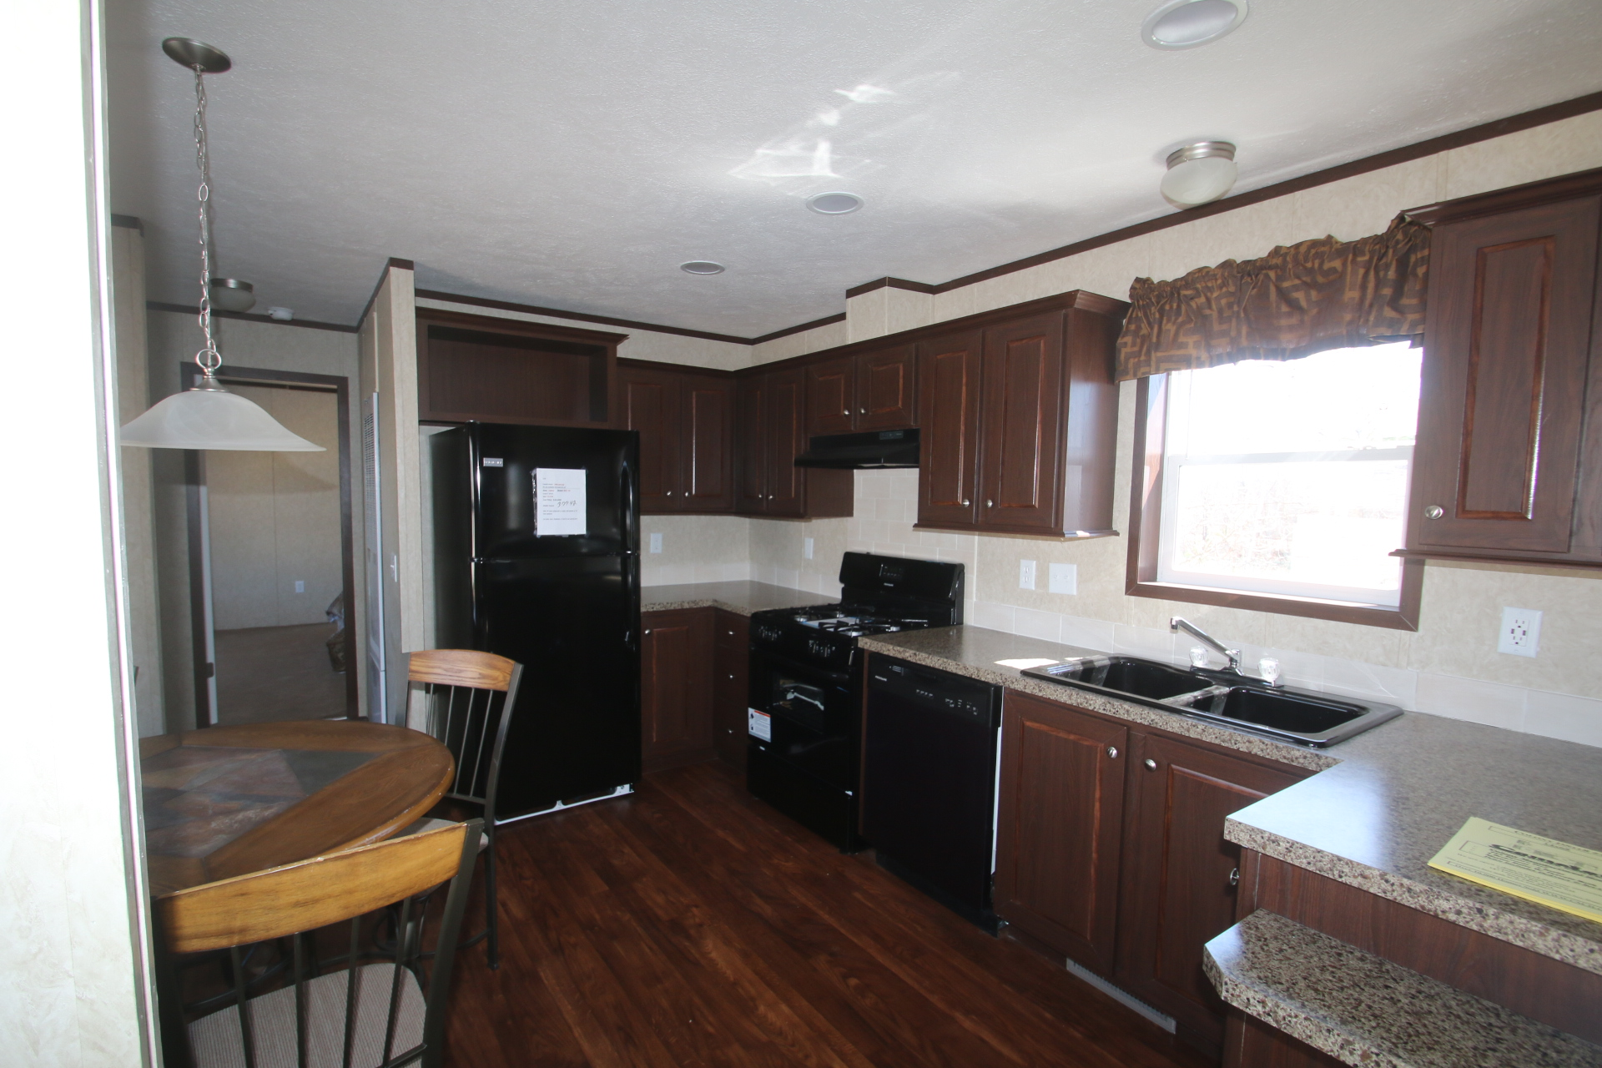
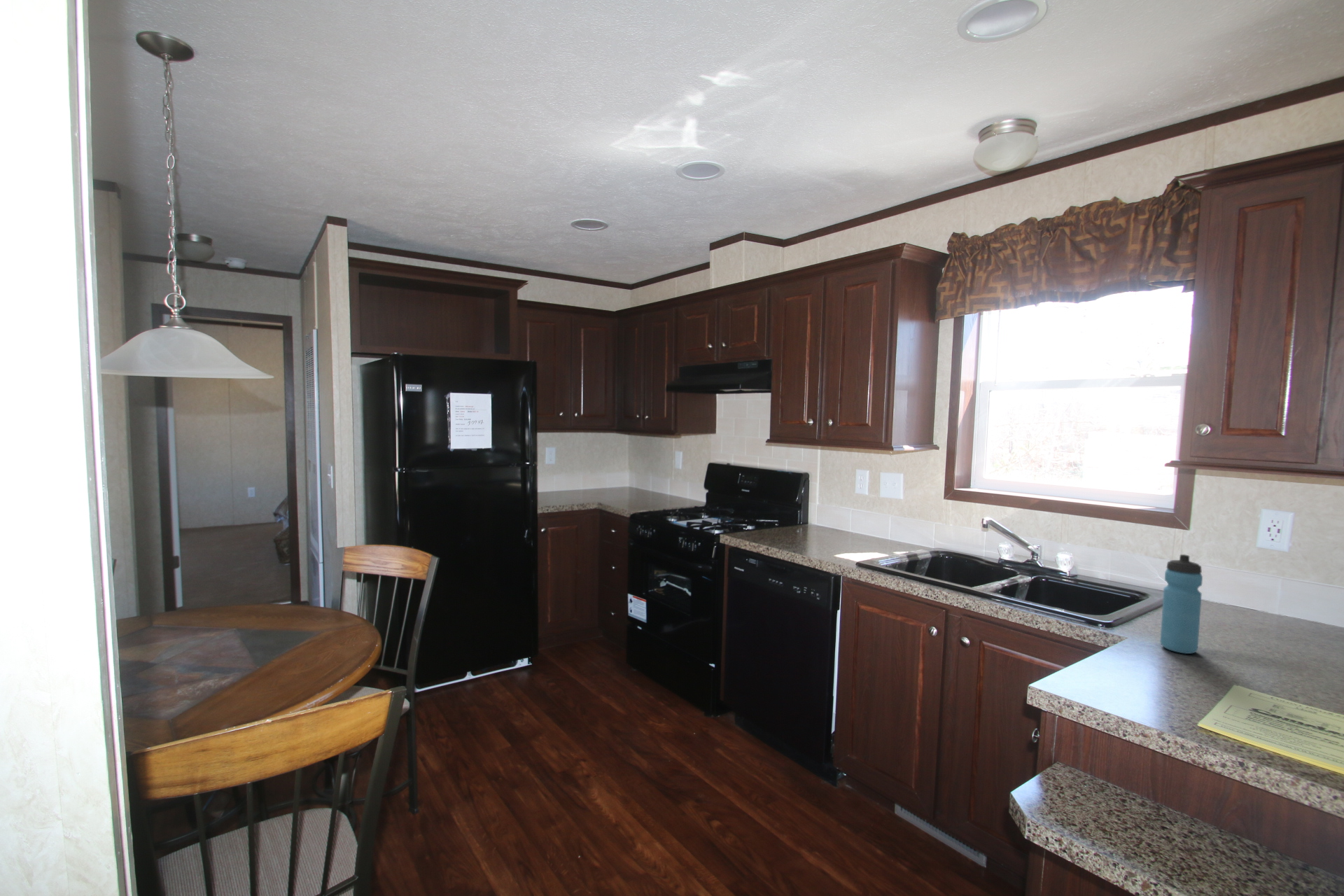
+ water bottle (1182, 602)
